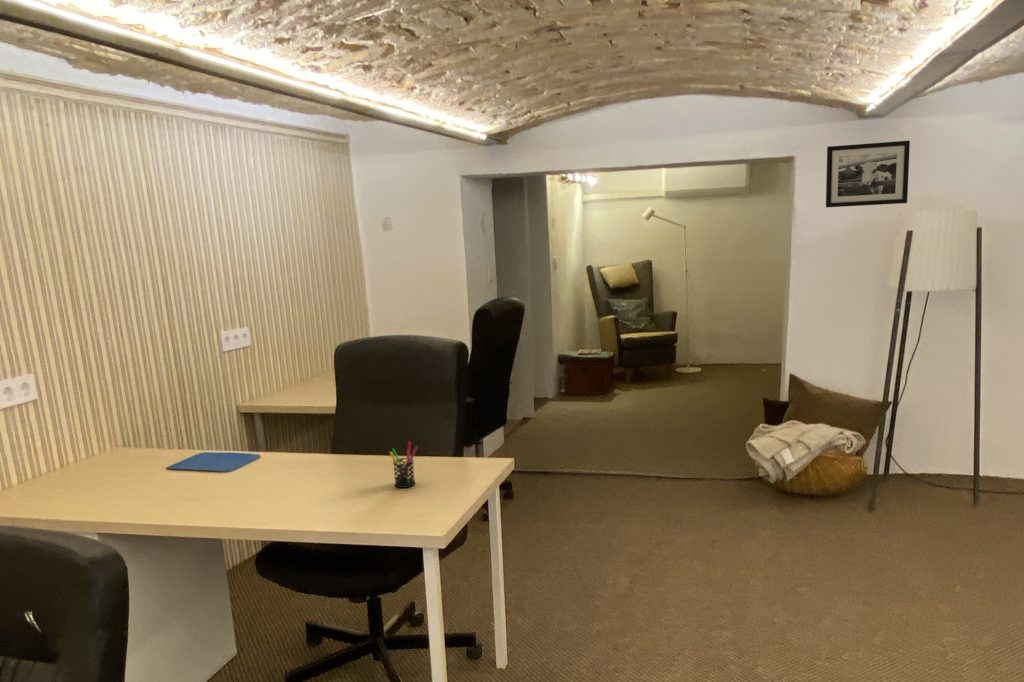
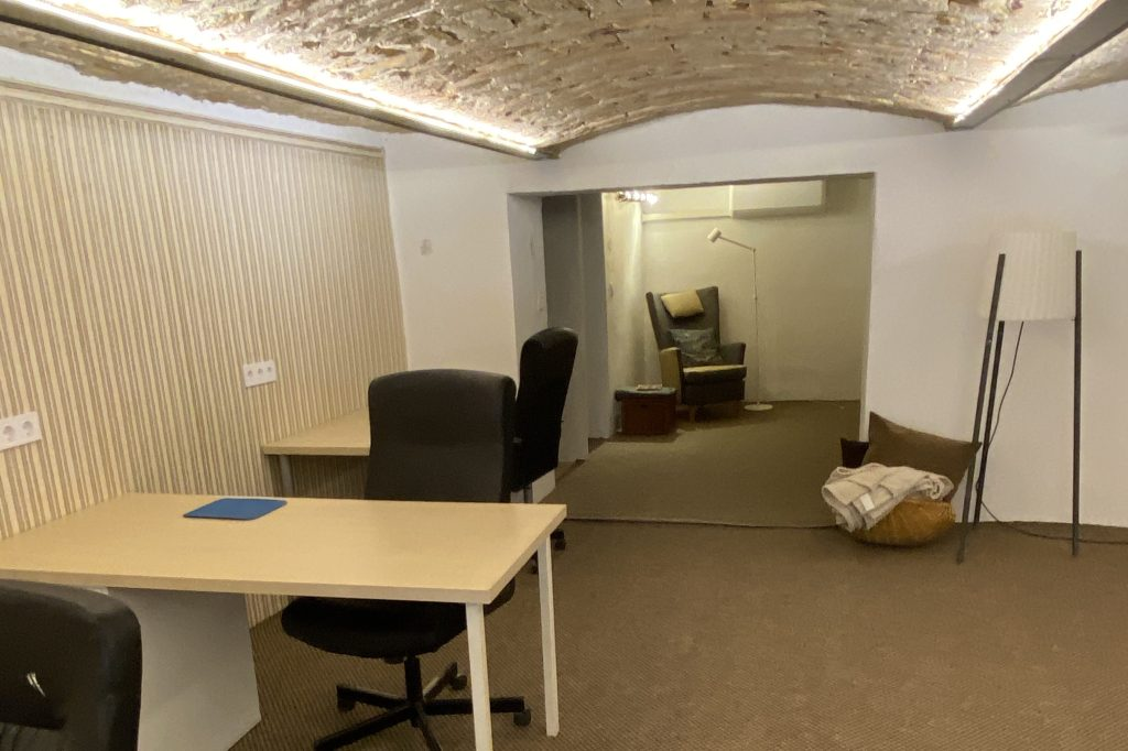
- pen holder (402, 463)
- picture frame (866, 174)
